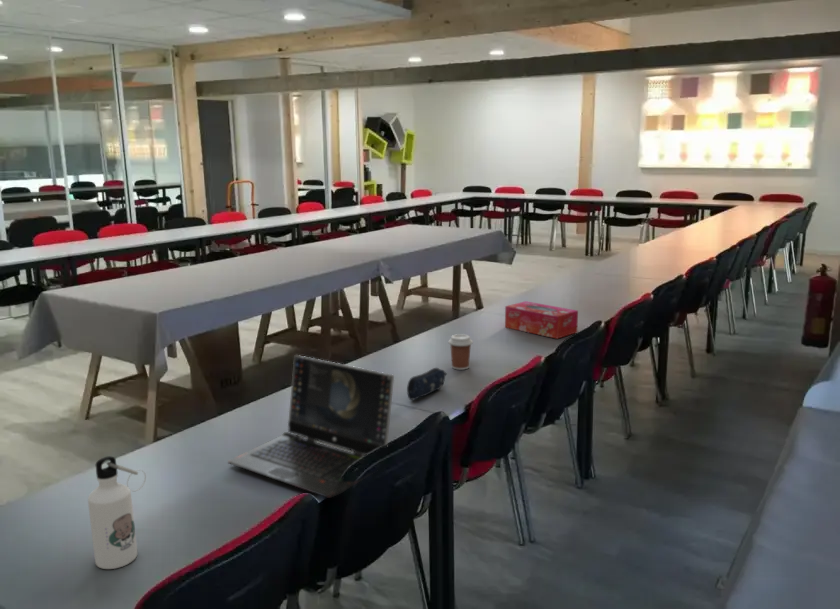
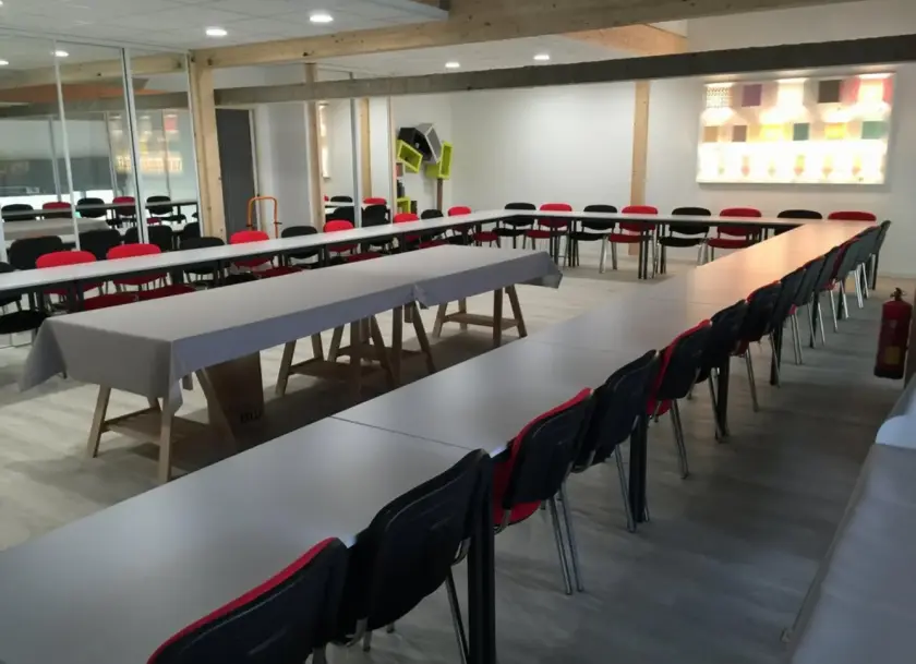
- tissue box (540, 319)
- pencil case (426, 383)
- laptop computer (310, 421)
- coffee cup (460, 351)
- water bottle (120, 504)
